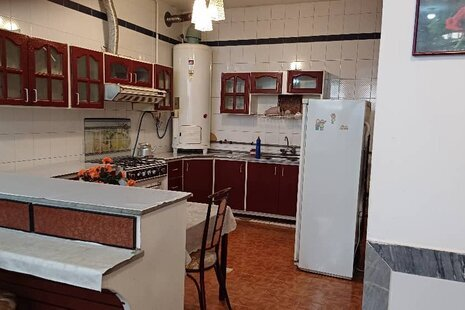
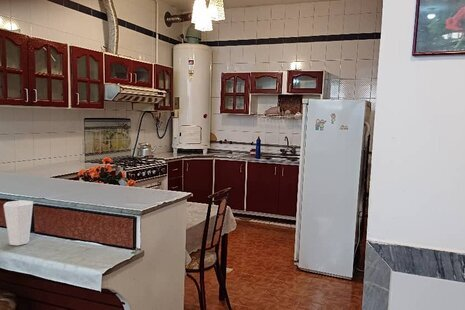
+ cup (19, 223)
